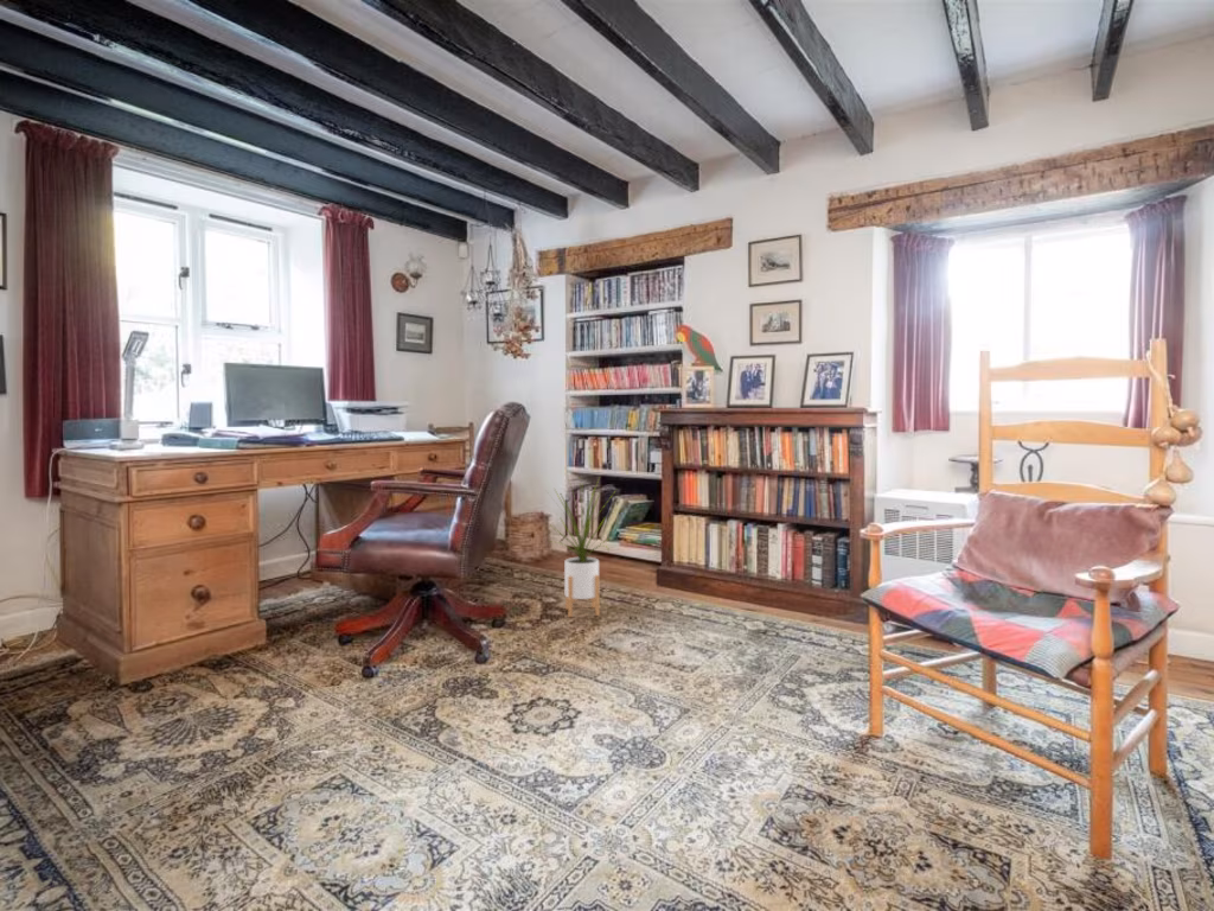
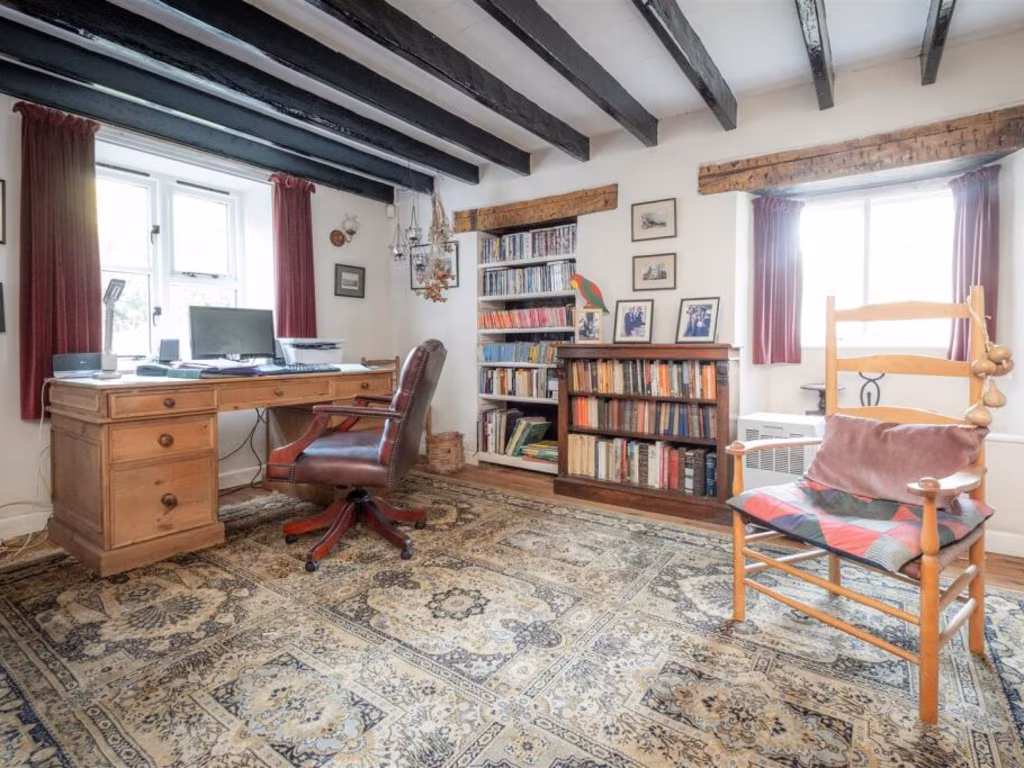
- house plant (581, 543)
